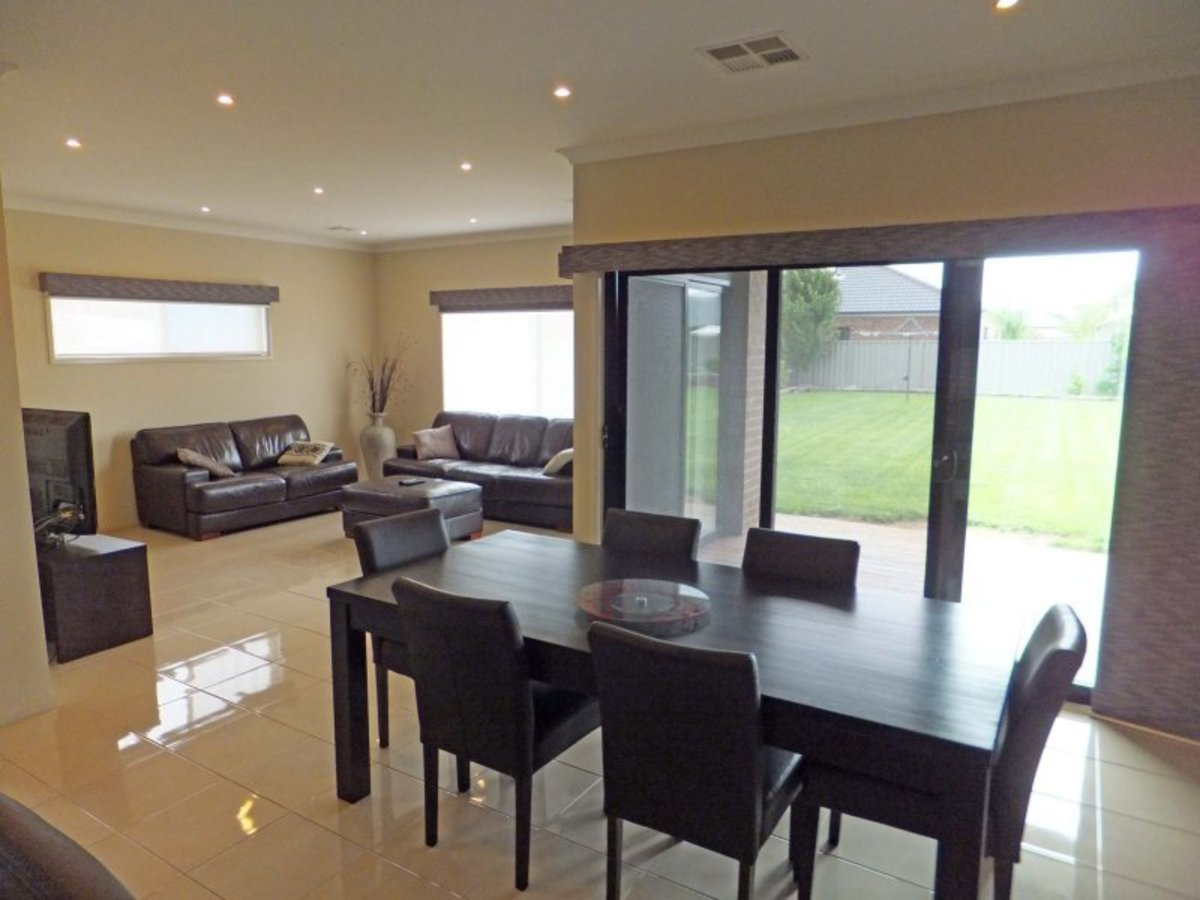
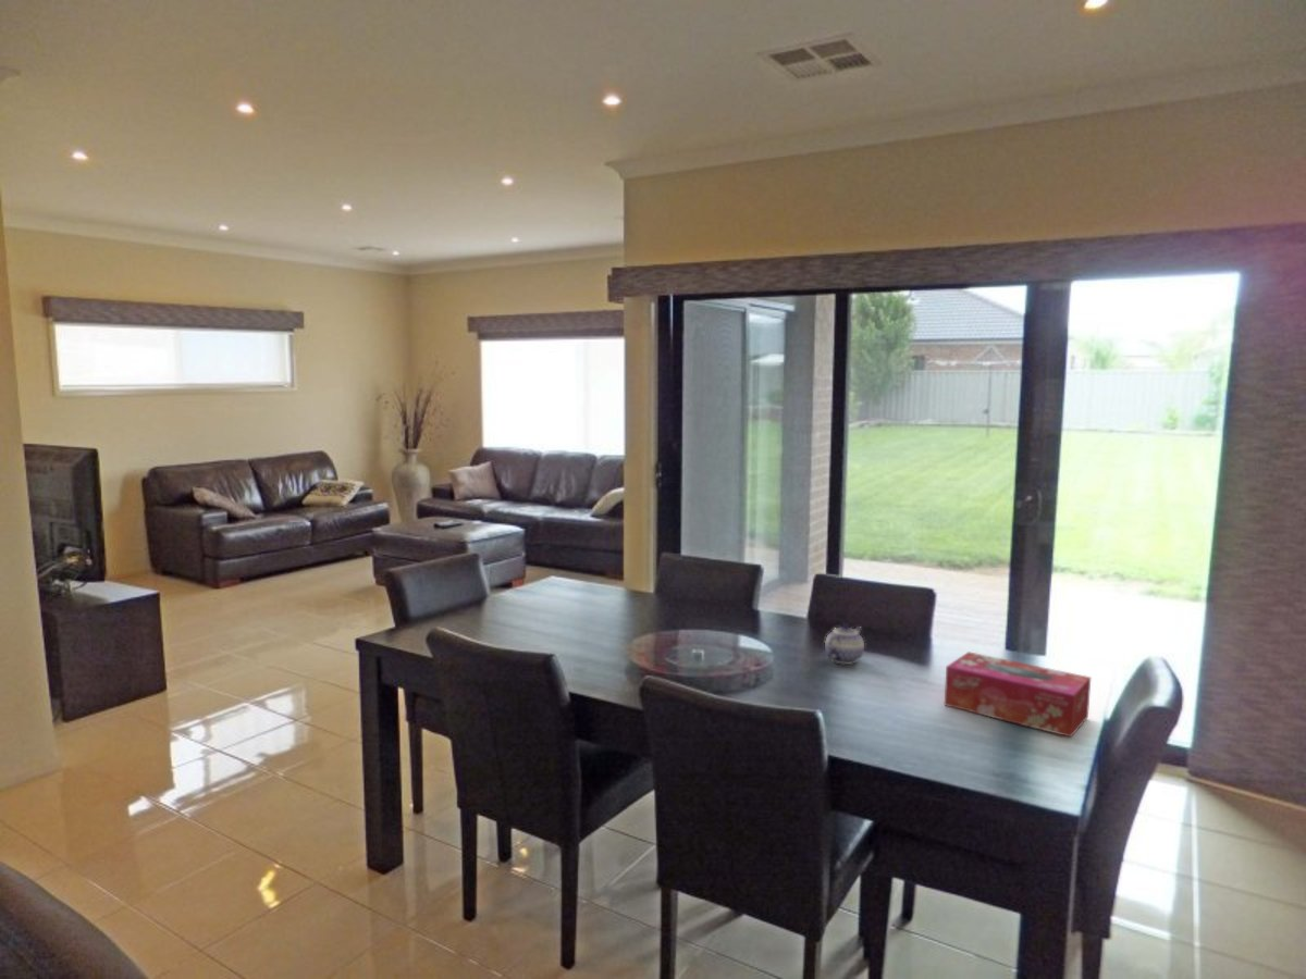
+ teapot (845, 642)
+ tissue box (1015, 691)
